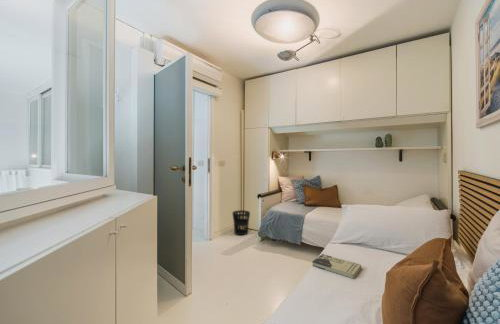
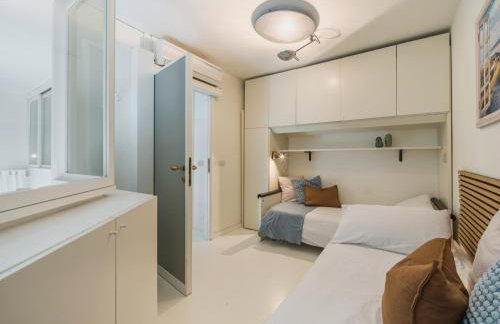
- wastebasket (241, 222)
- book (336, 264)
